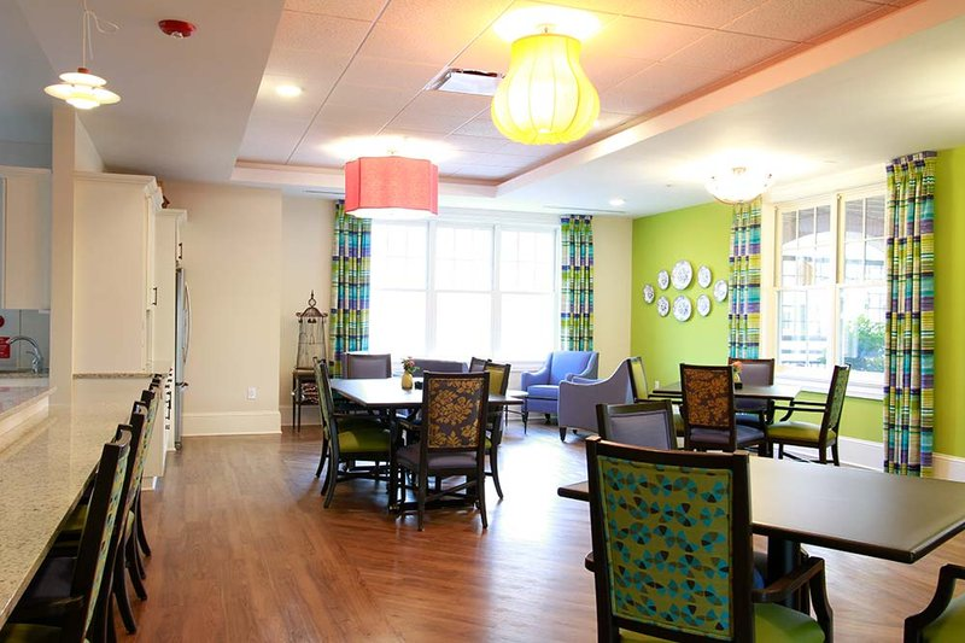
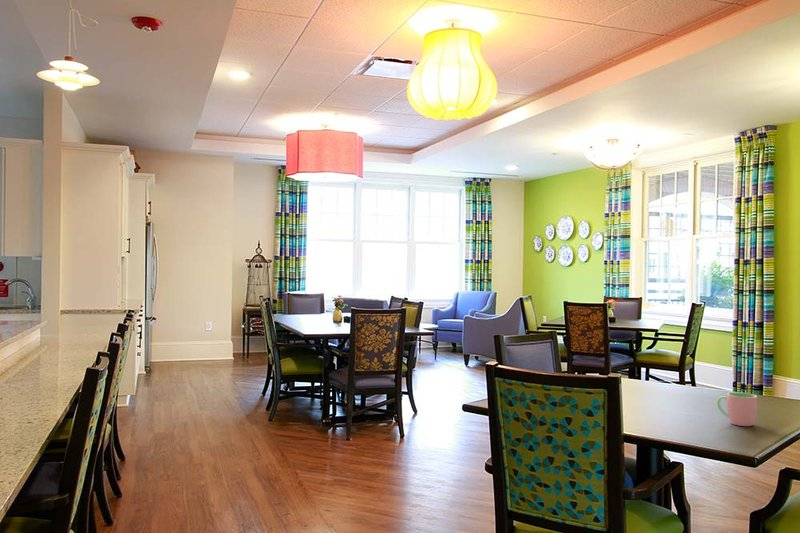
+ cup (736, 408)
